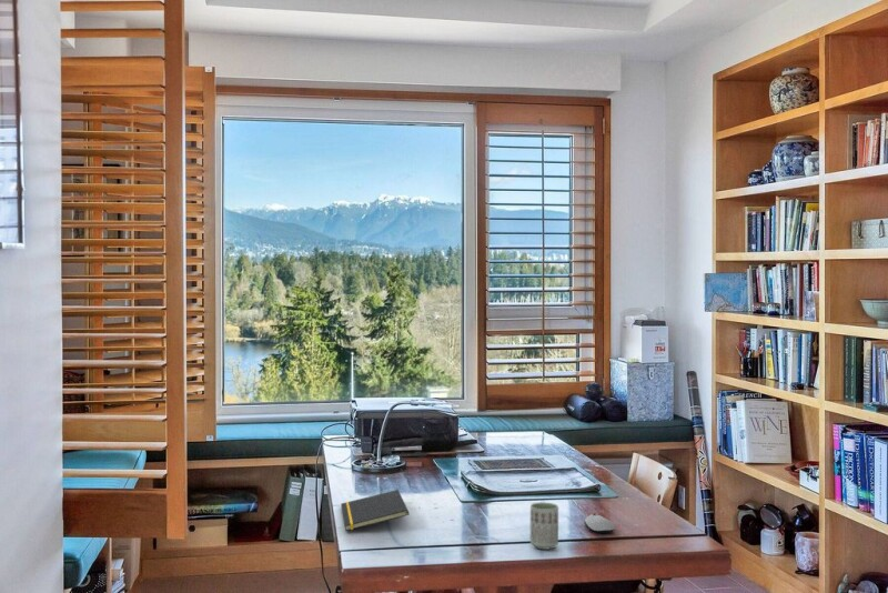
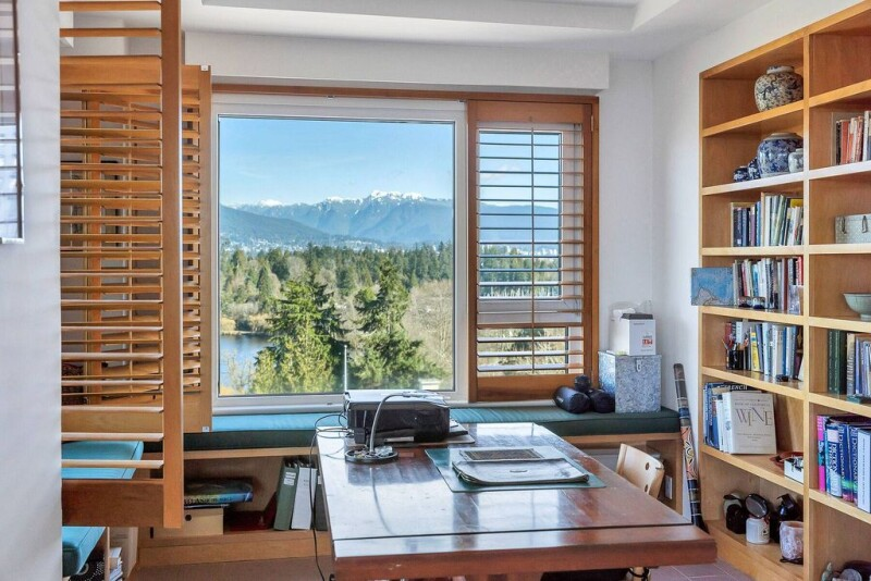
- computer mouse (598, 522)
- notepad (373, 509)
- cup (544, 525)
